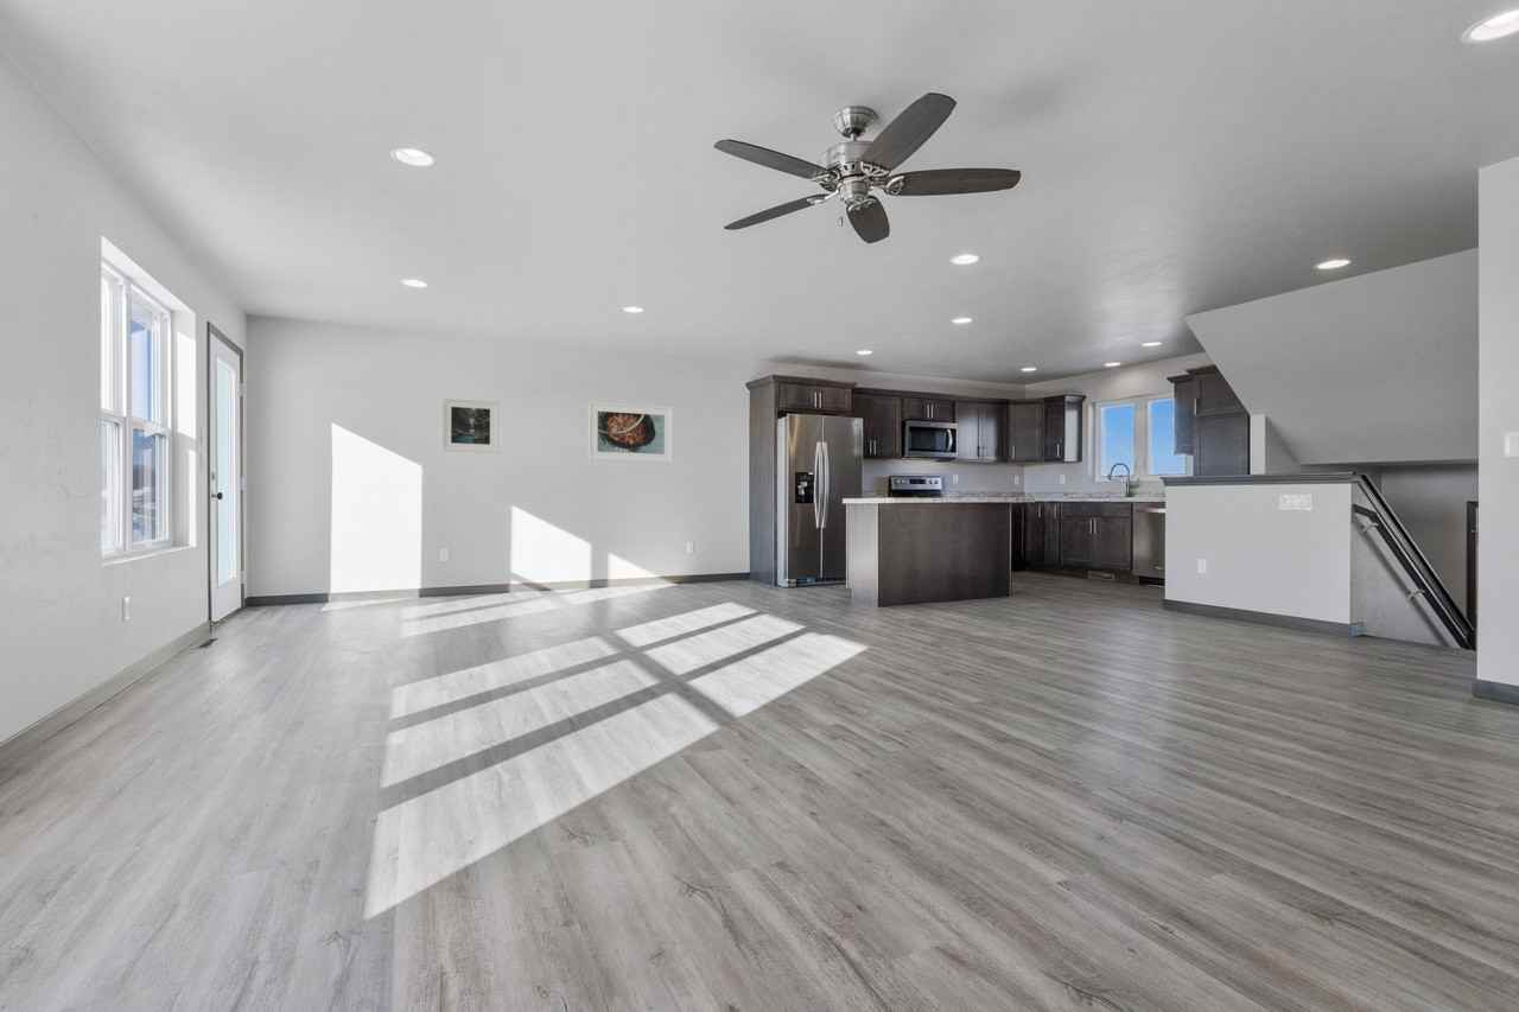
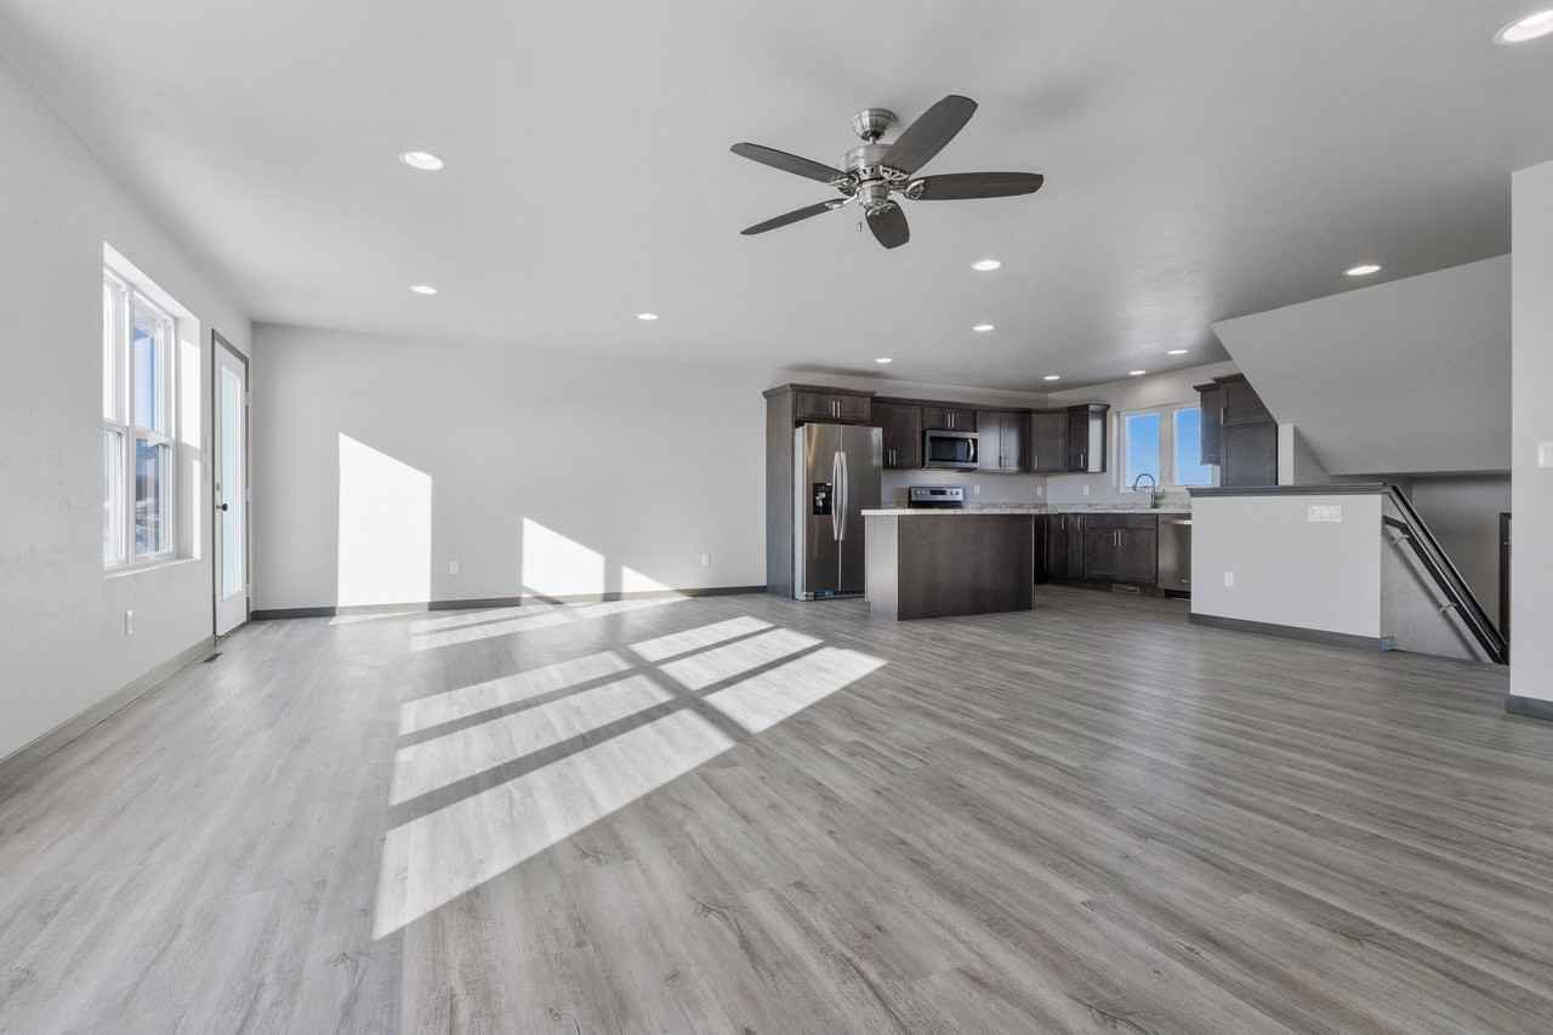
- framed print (631, 433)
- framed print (470, 425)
